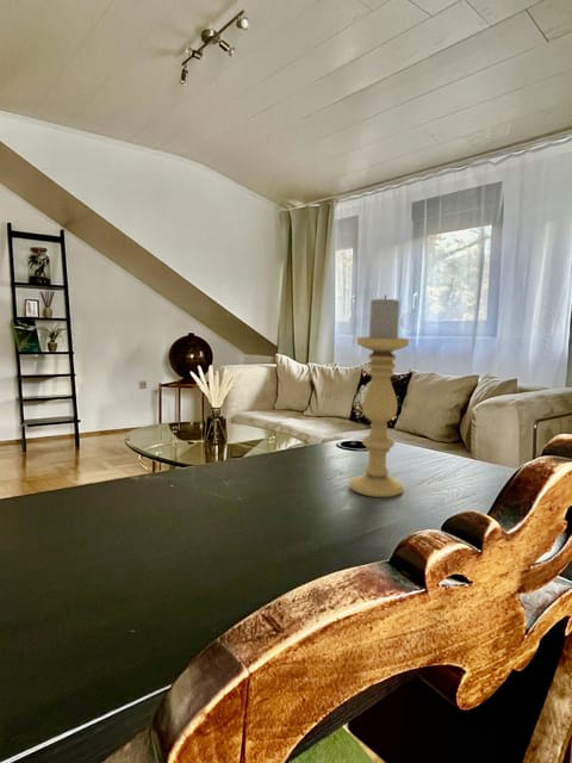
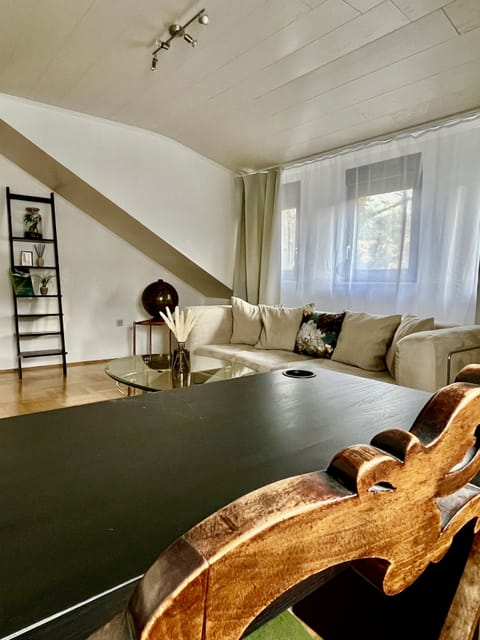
- candle holder (380, 393)
